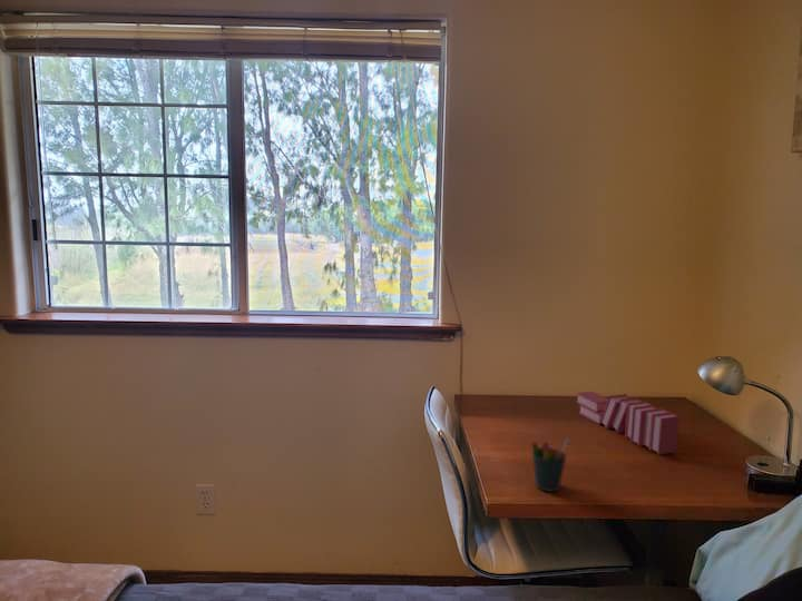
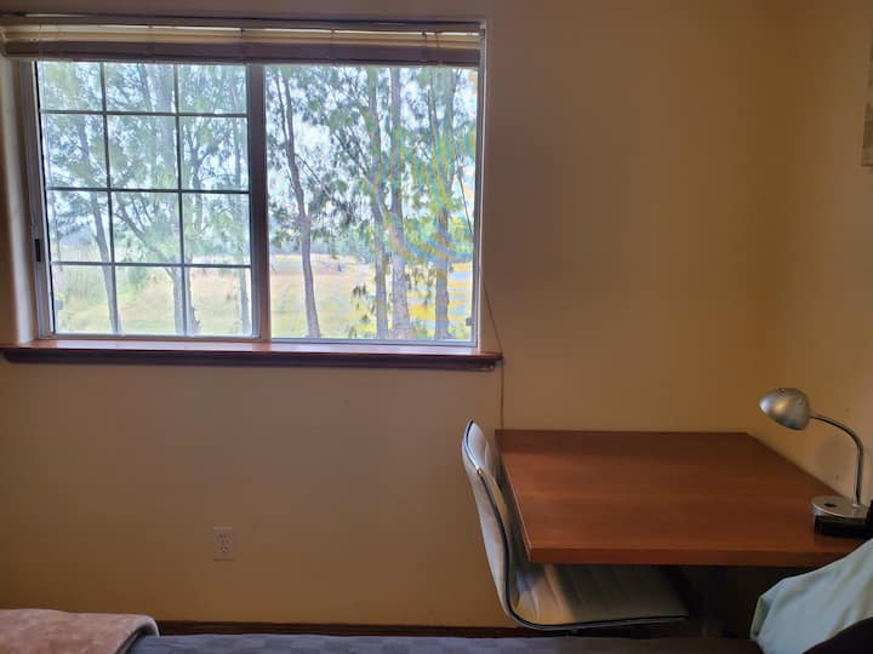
- pen holder (548, 462)
- book (622, 413)
